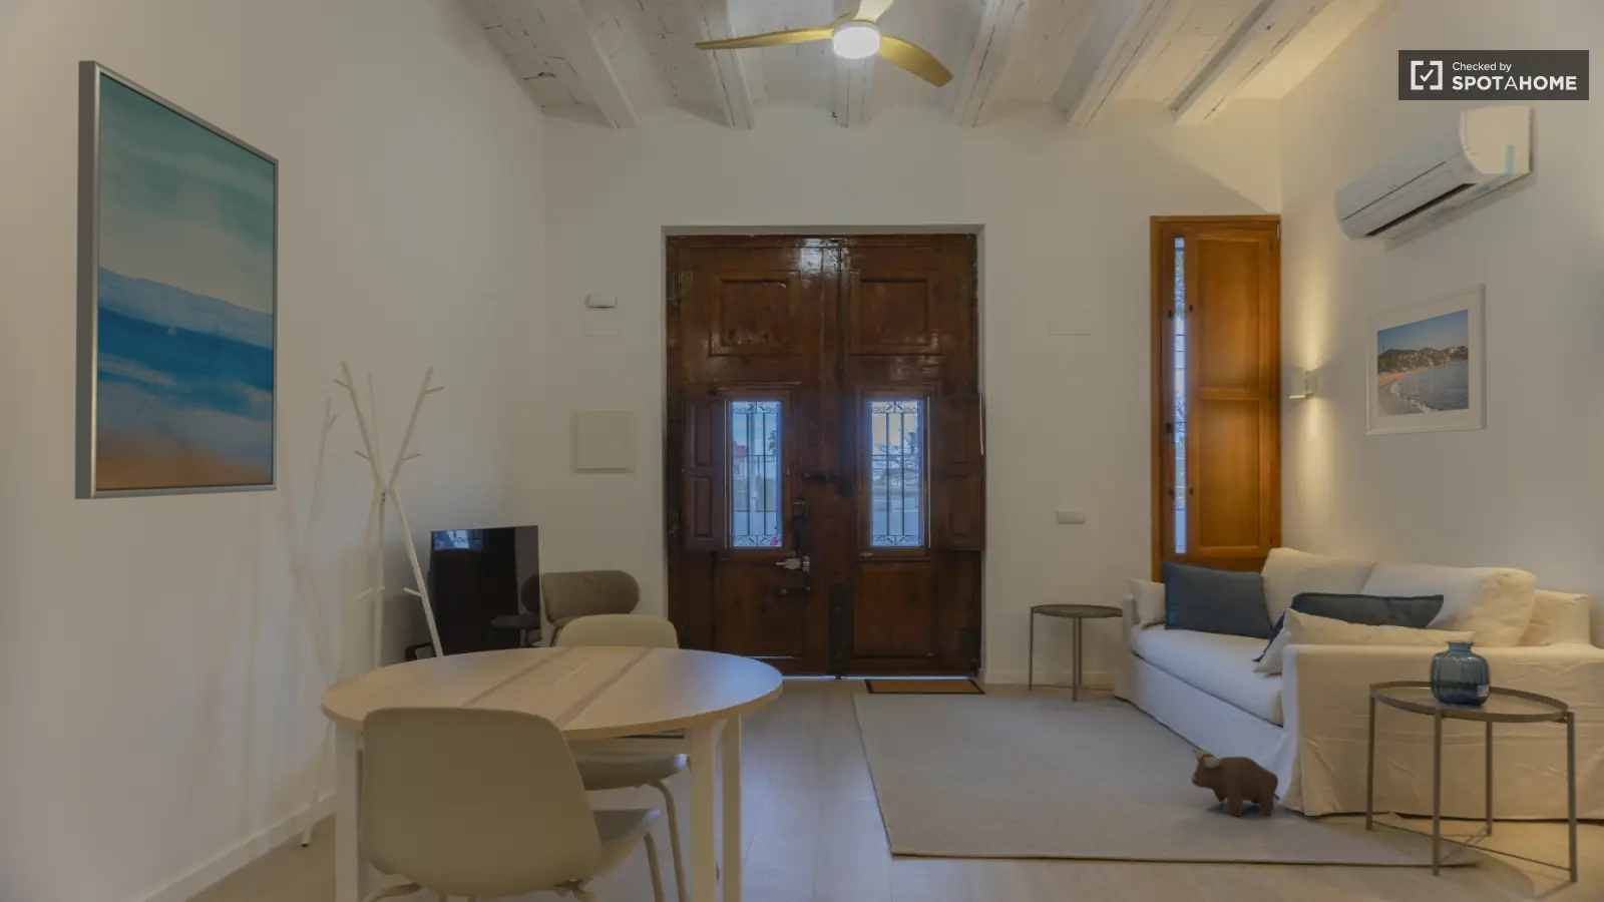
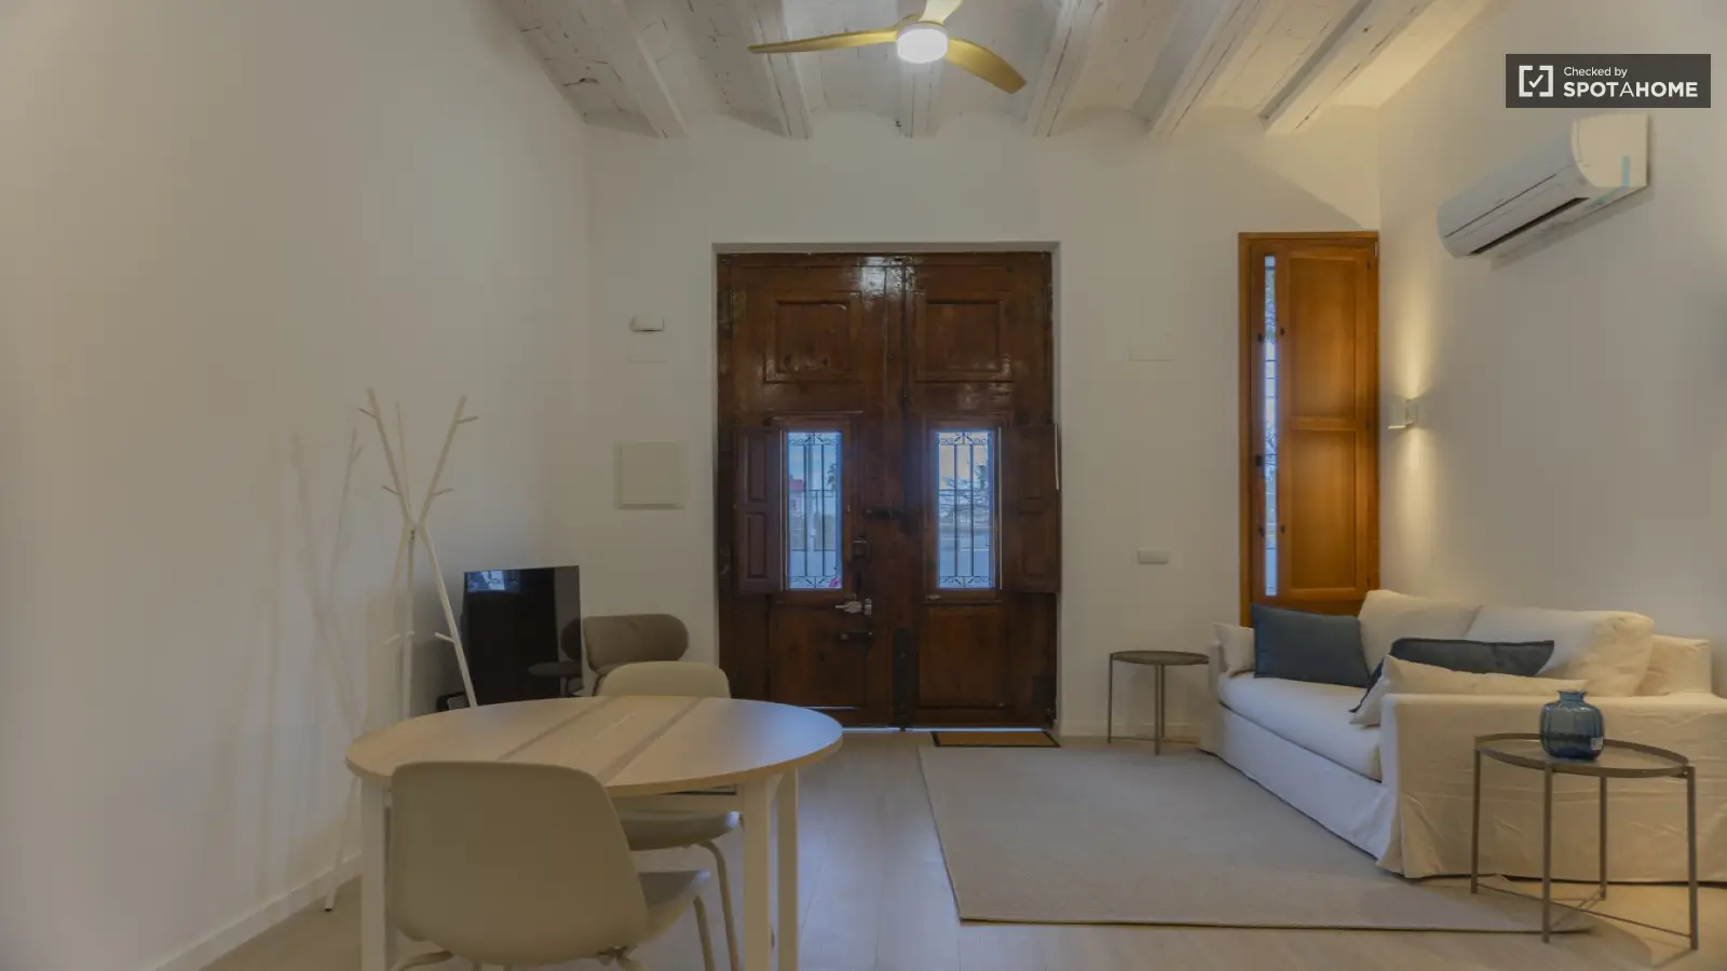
- wall art (191, 305)
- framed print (1420, 367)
- plush toy (1233, 781)
